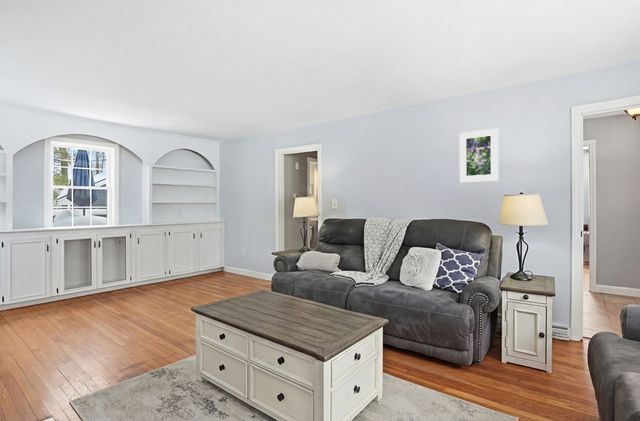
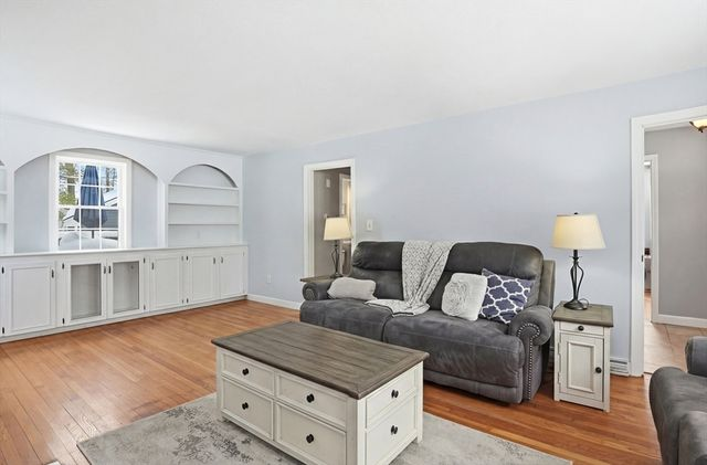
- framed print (478, 156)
